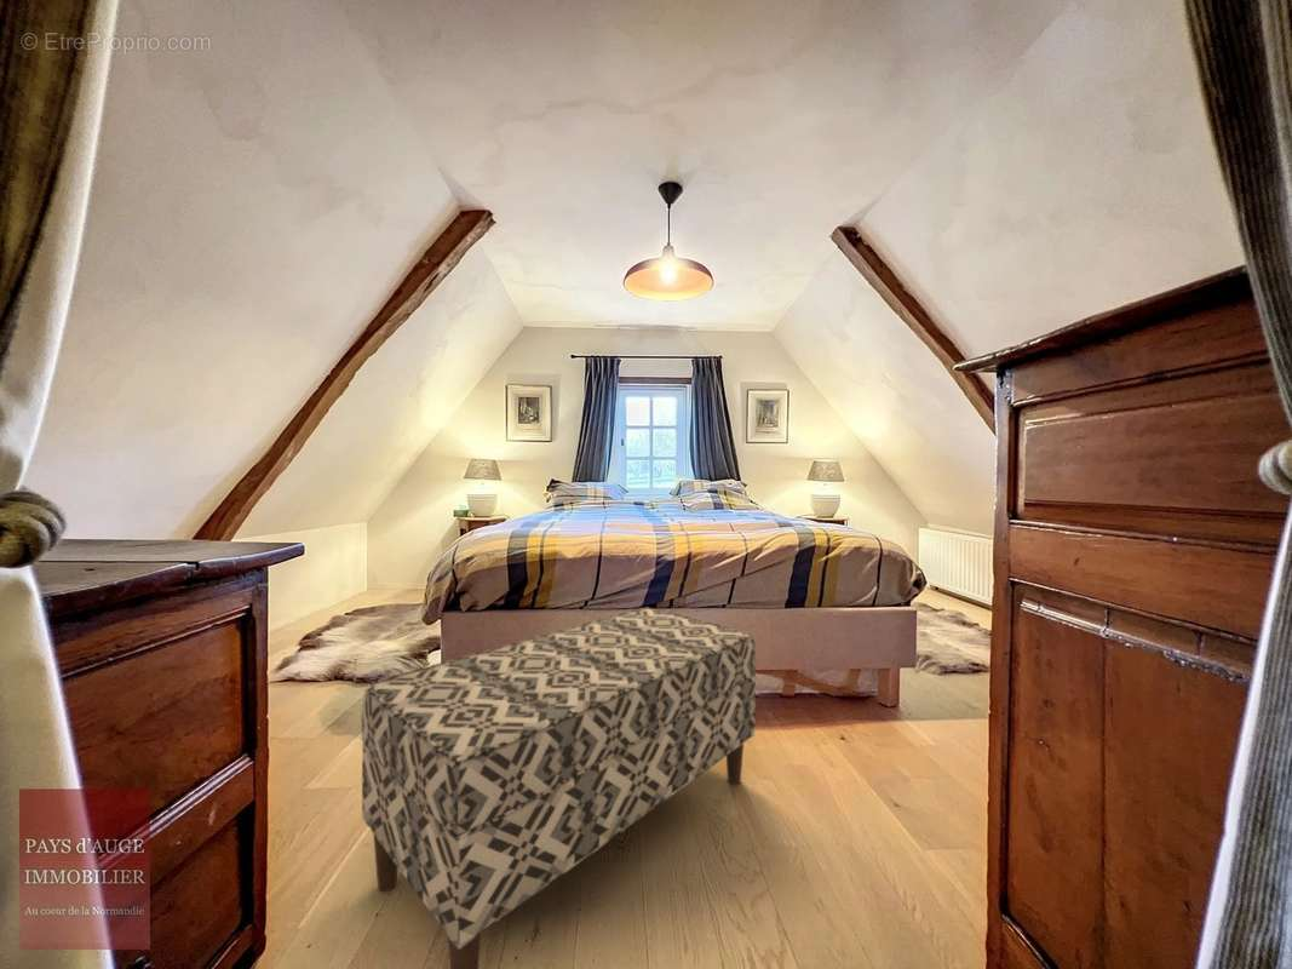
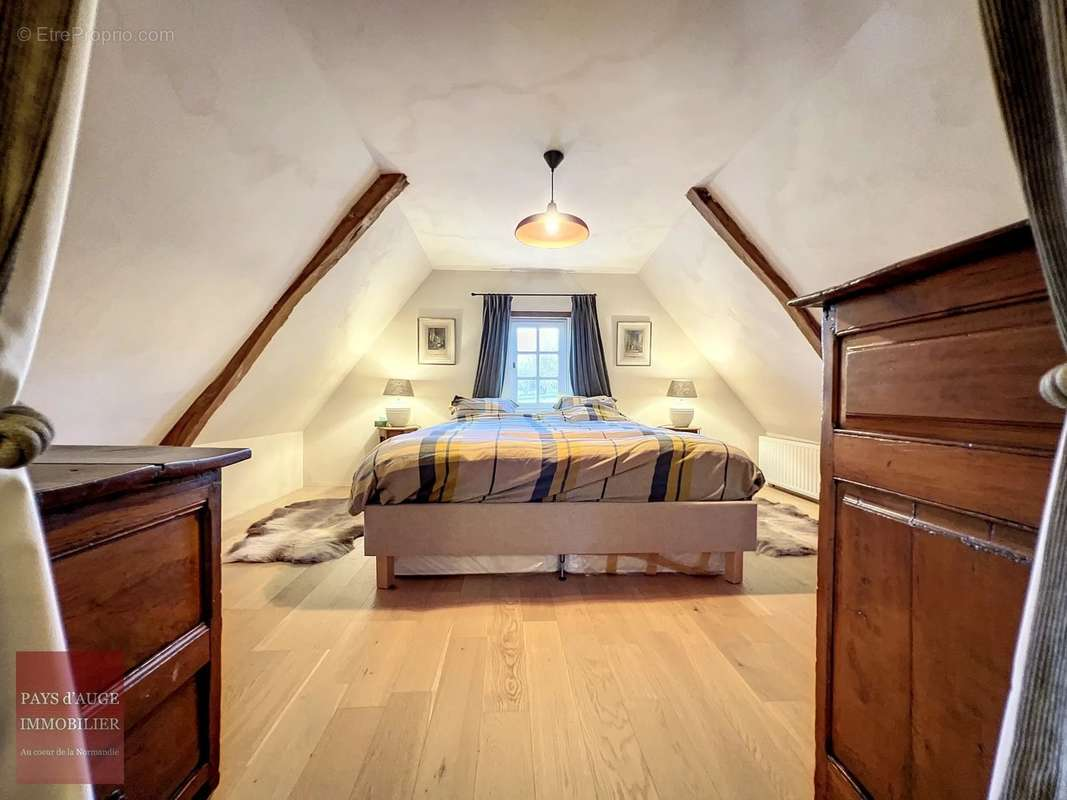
- bench (587, 739)
